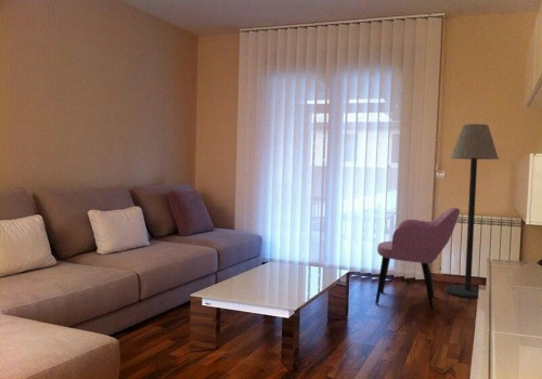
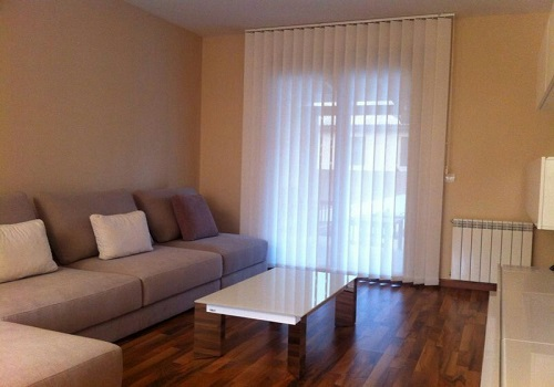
- floor lamp (472, 209)
- armchair (414, 253)
